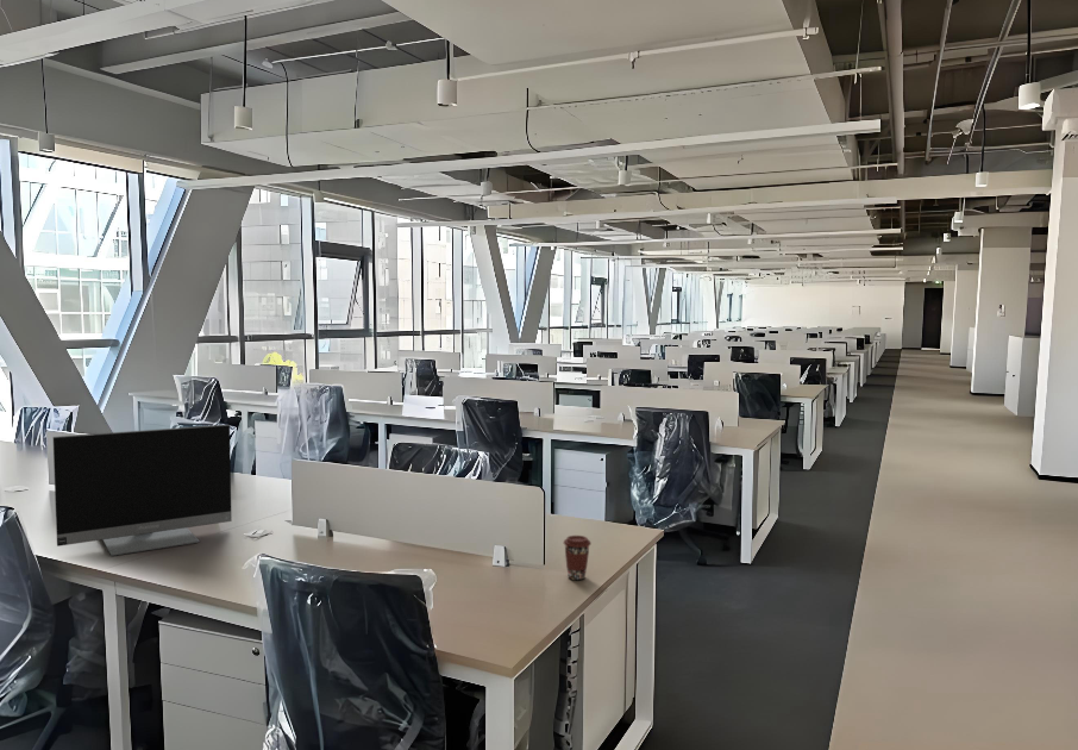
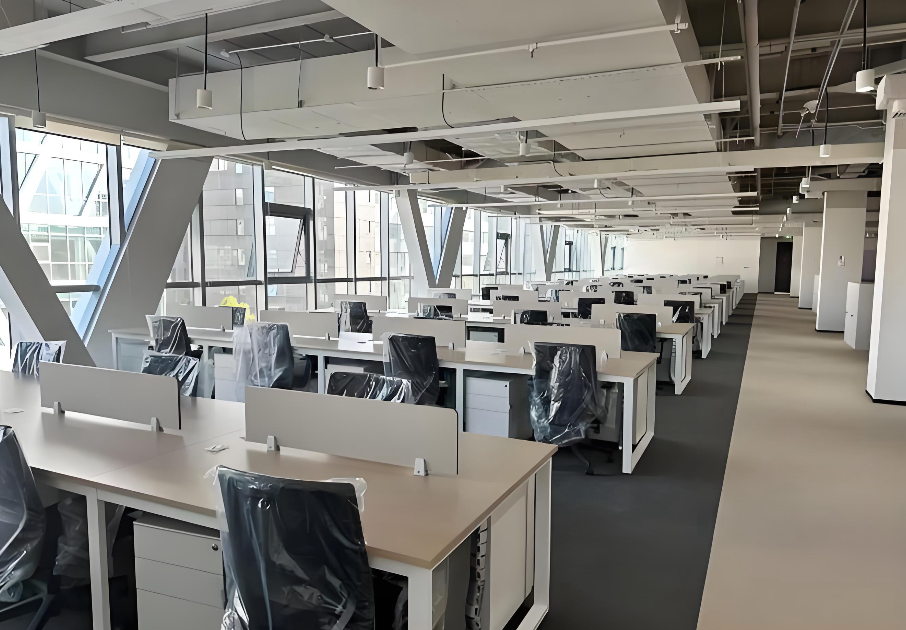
- monitor (148, 485)
- coffee cup (576, 557)
